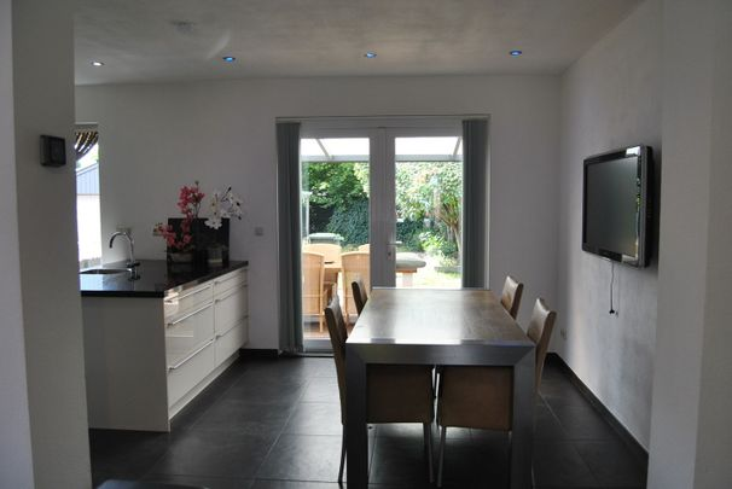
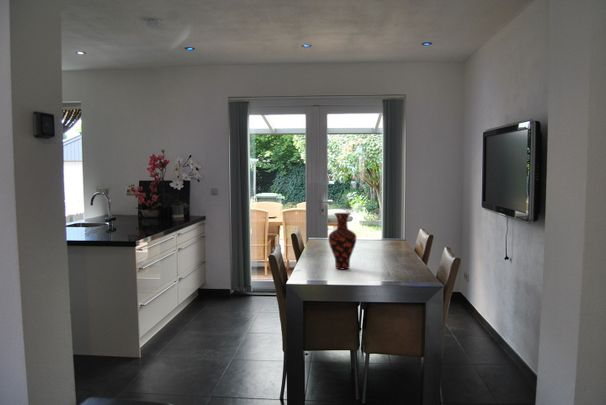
+ vase (342, 240)
